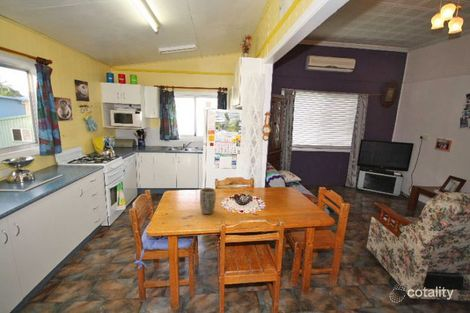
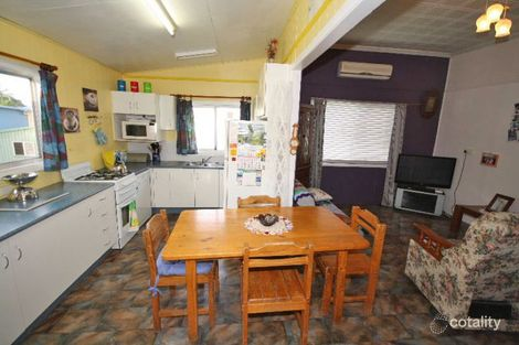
- plant pot (207, 201)
